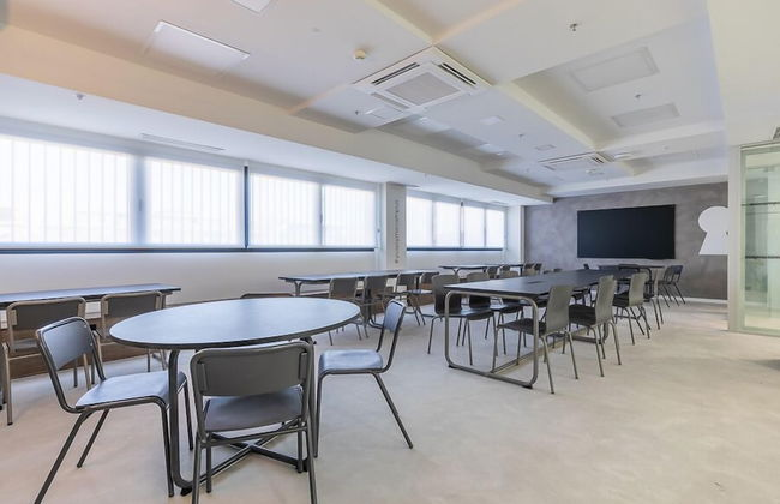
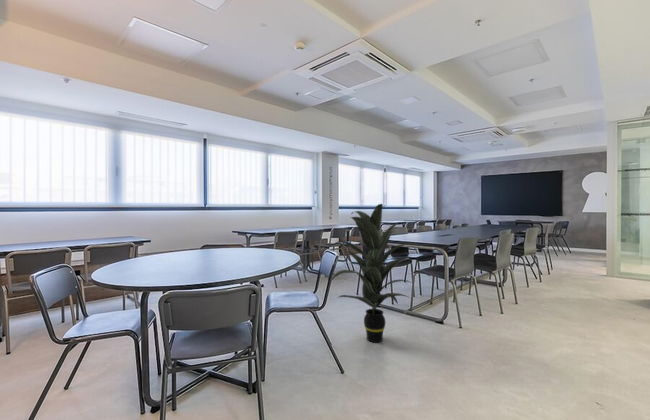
+ indoor plant (373, 272)
